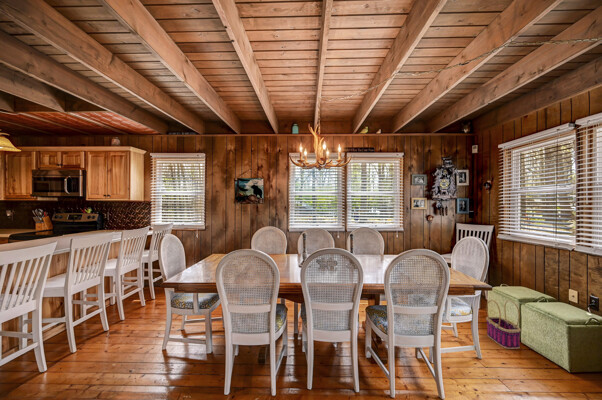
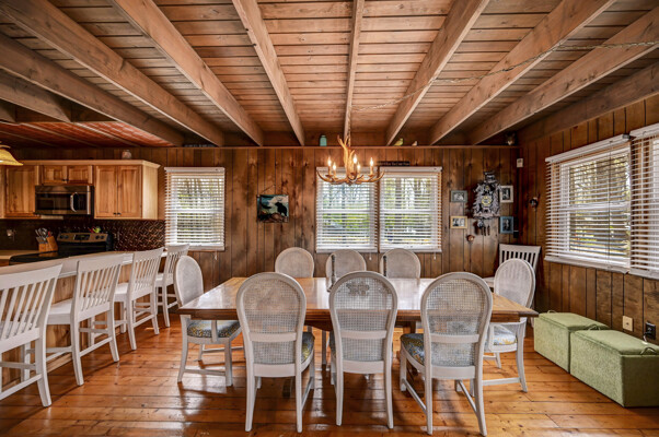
- basket (502, 321)
